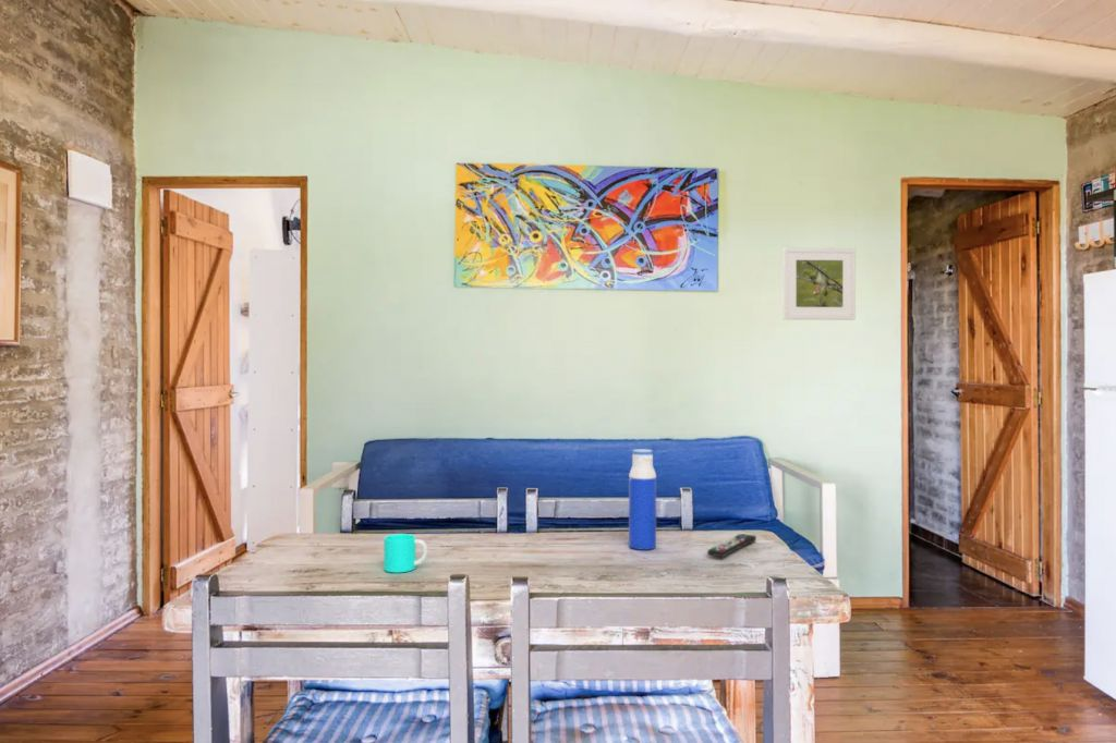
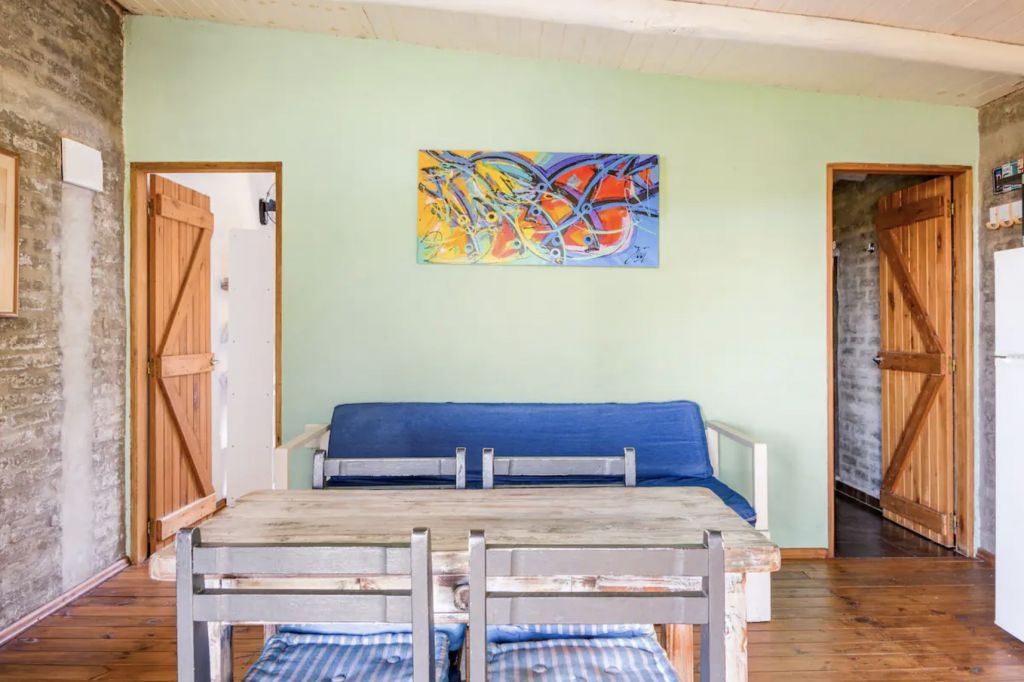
- cup (405, 552)
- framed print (818, 283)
- water bottle (642, 498)
- remote control (732, 545)
